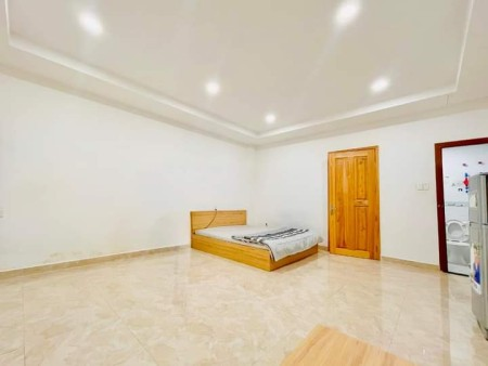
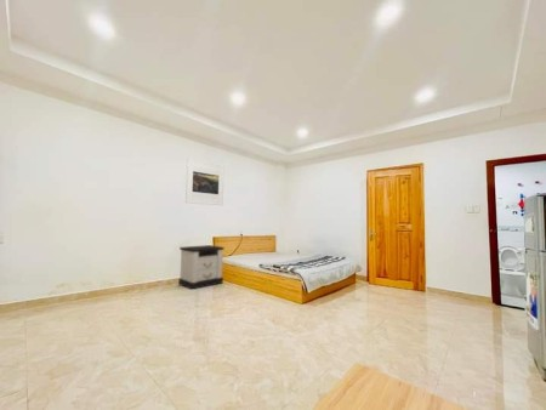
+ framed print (205, 183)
+ nightstand (201, 264)
